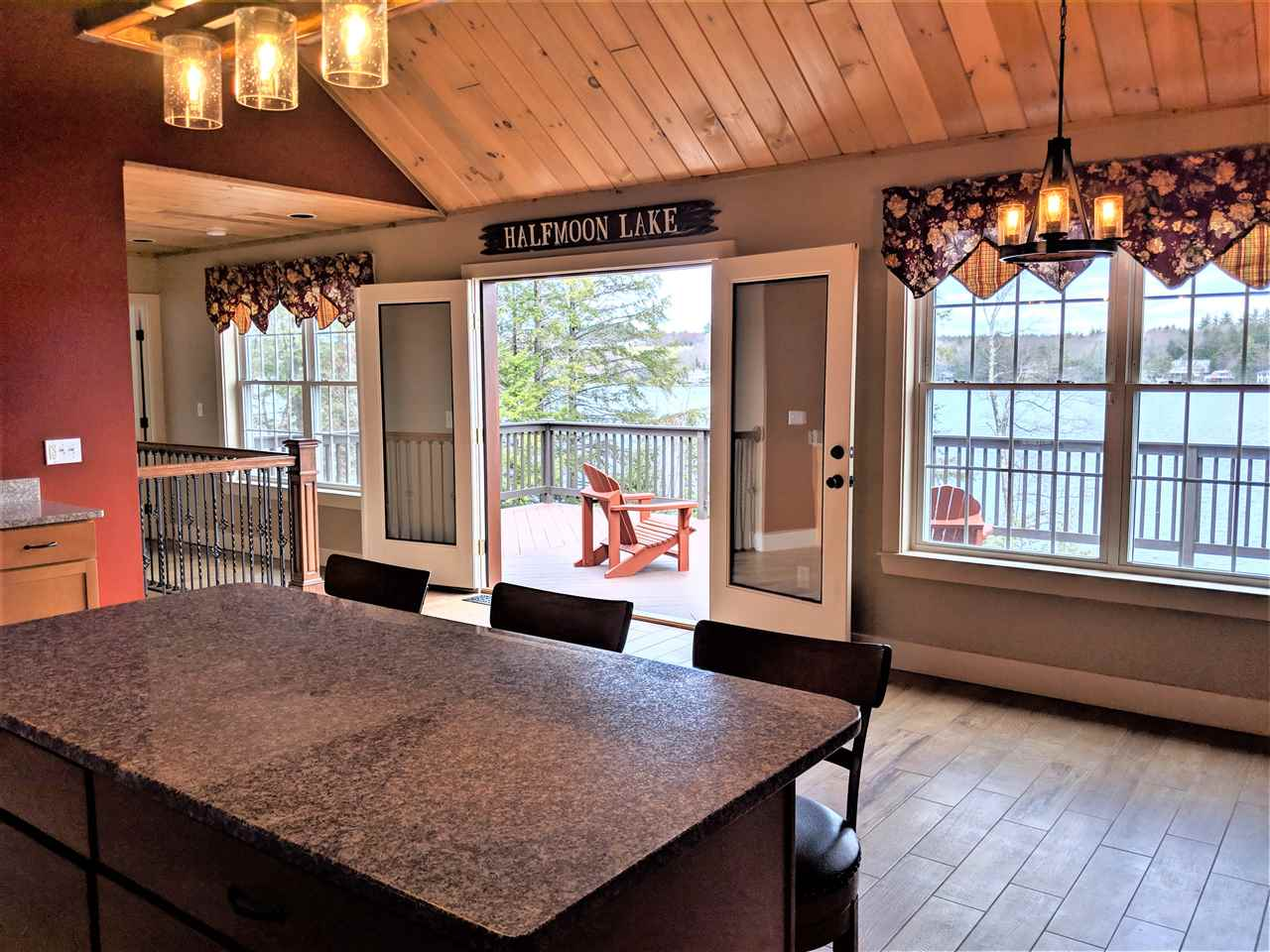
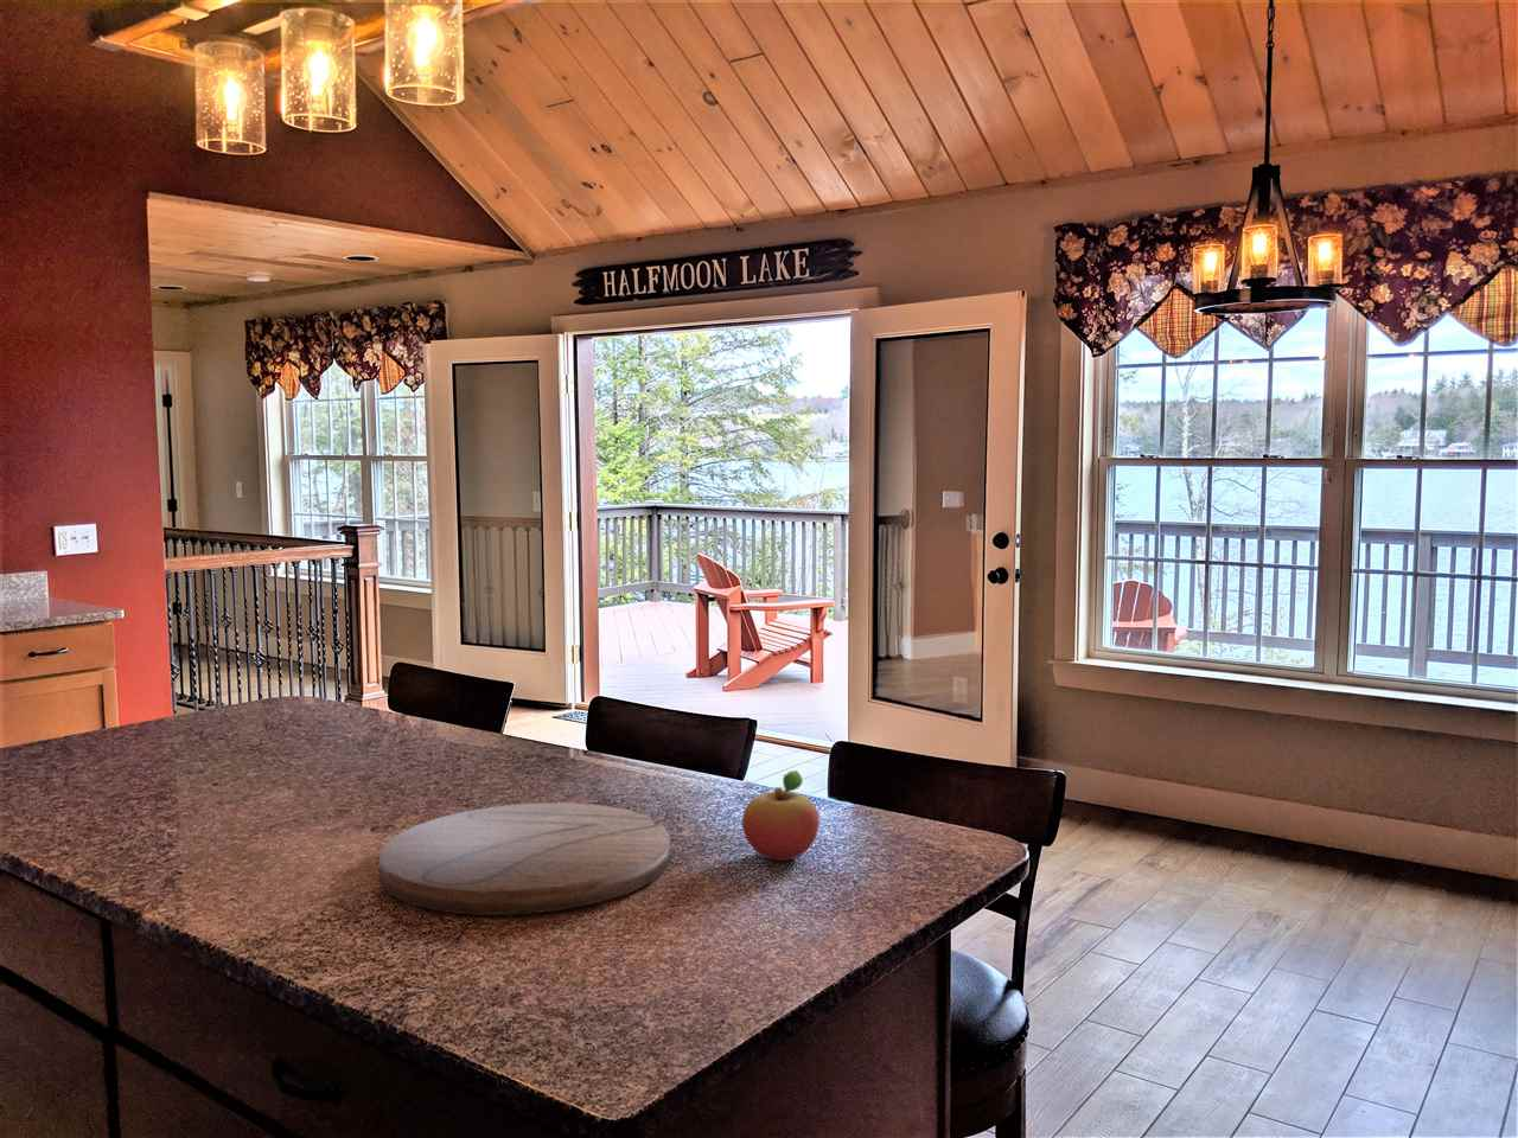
+ fruit (781, 816)
+ cutting board (528, 851)
